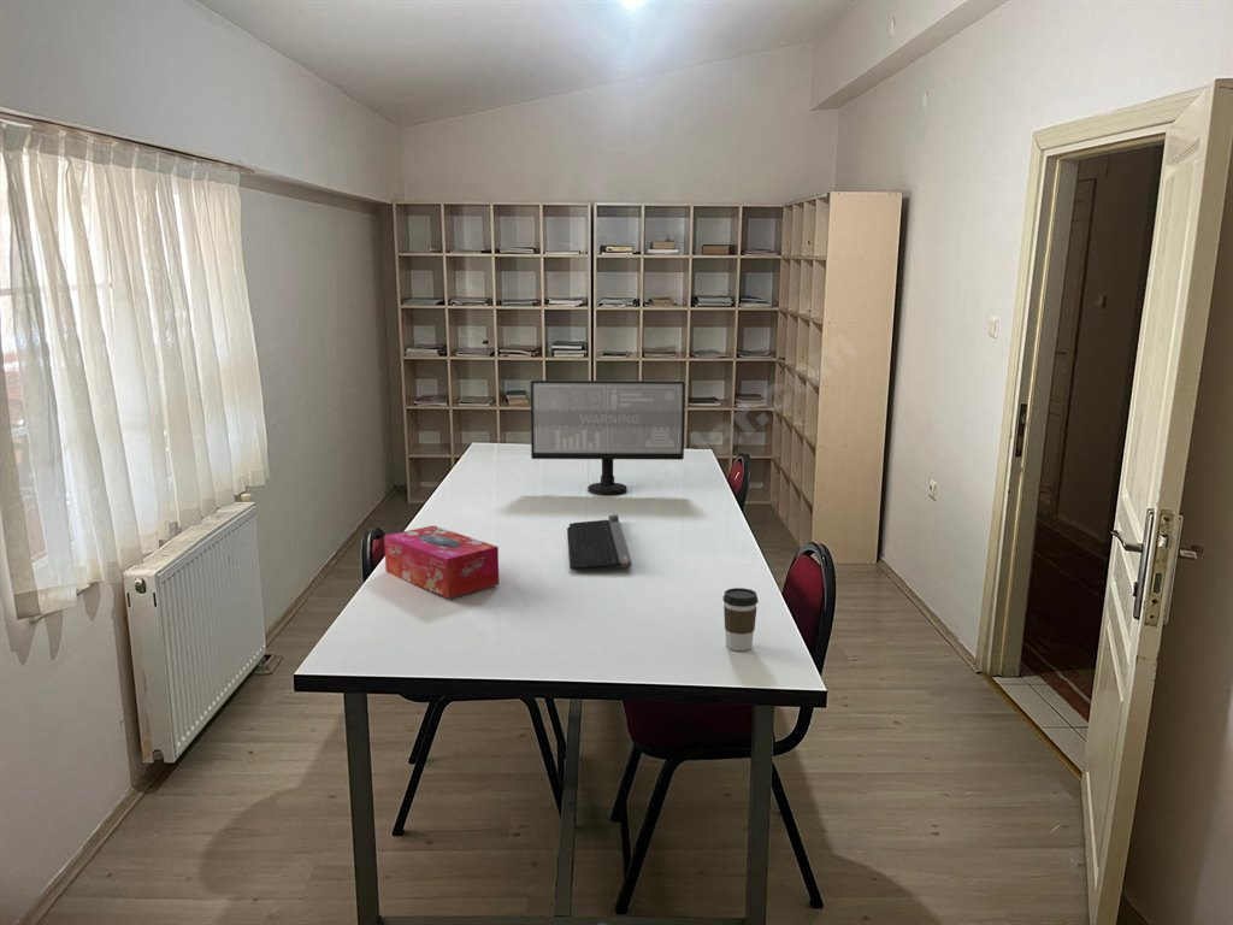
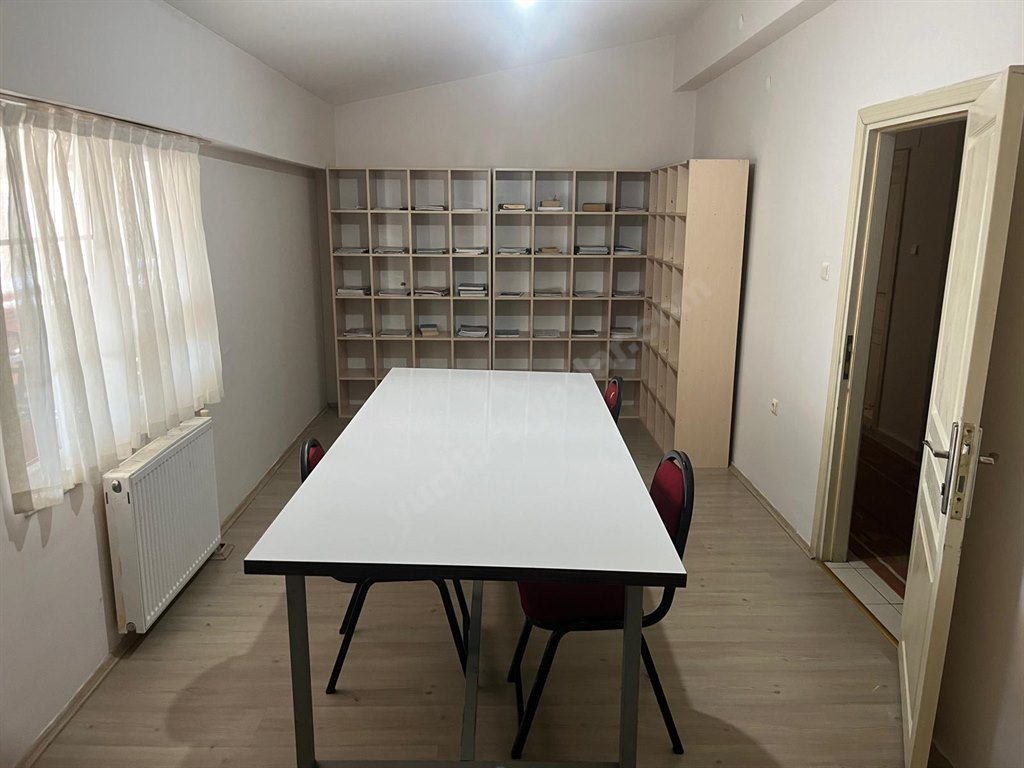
- computer monitor (607, 435)
- tissue box (439, 559)
- computer keyboard (596, 540)
- coffee cup (739, 619)
